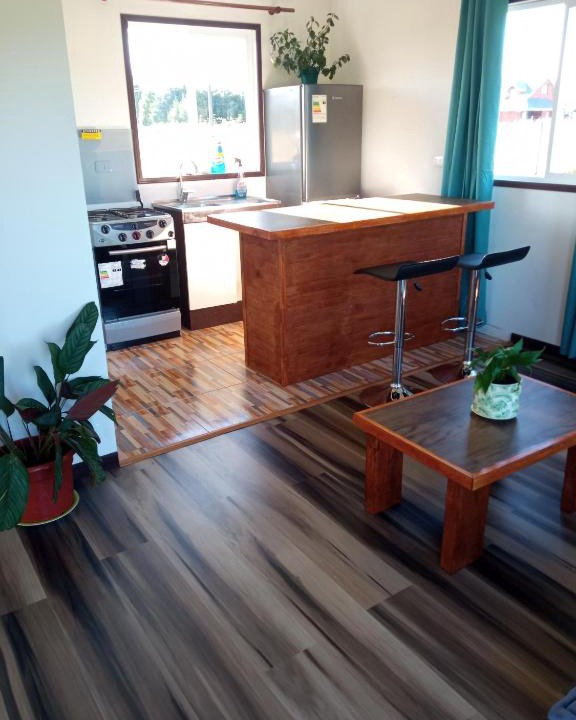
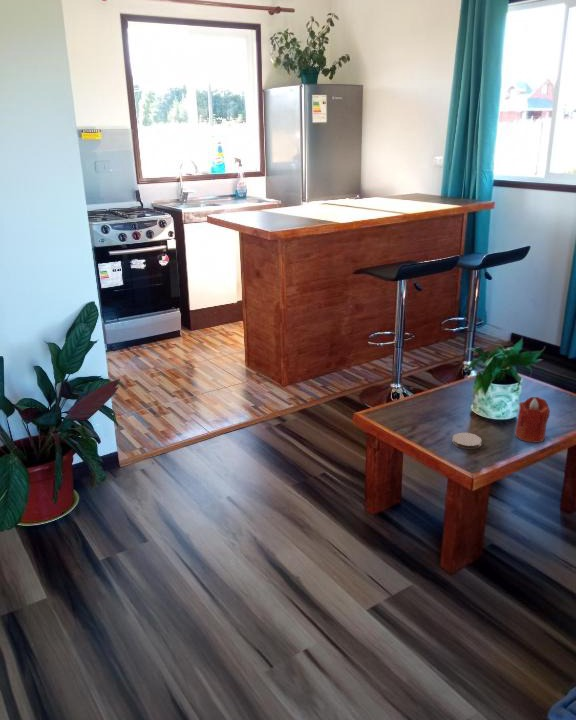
+ candle (532, 417)
+ coaster (466, 440)
